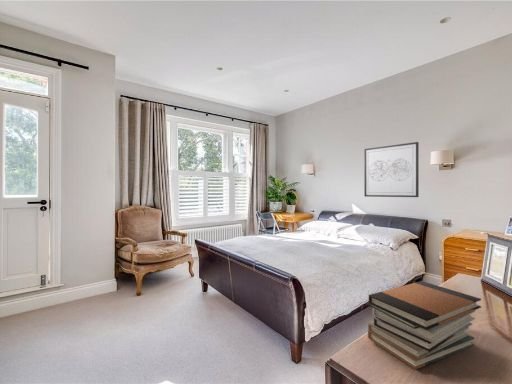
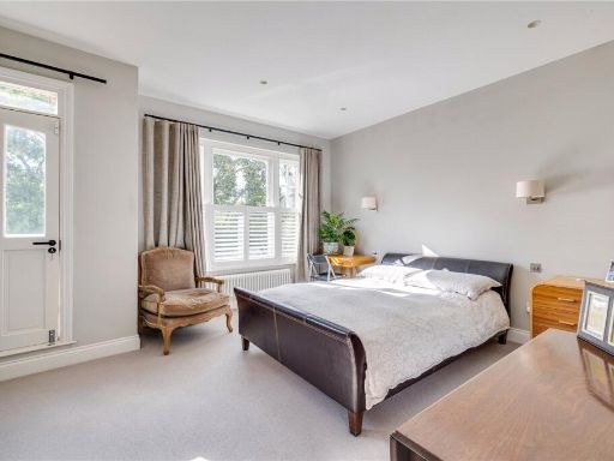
- book stack (422, 319)
- wall art (389, 171)
